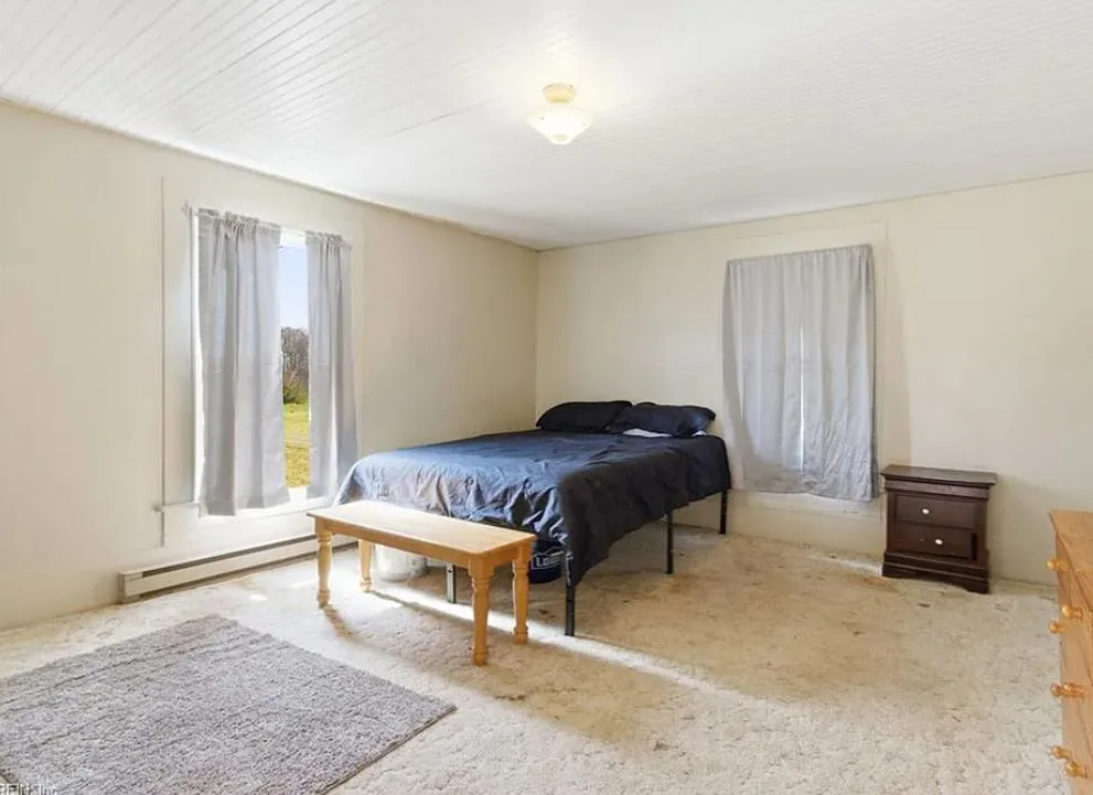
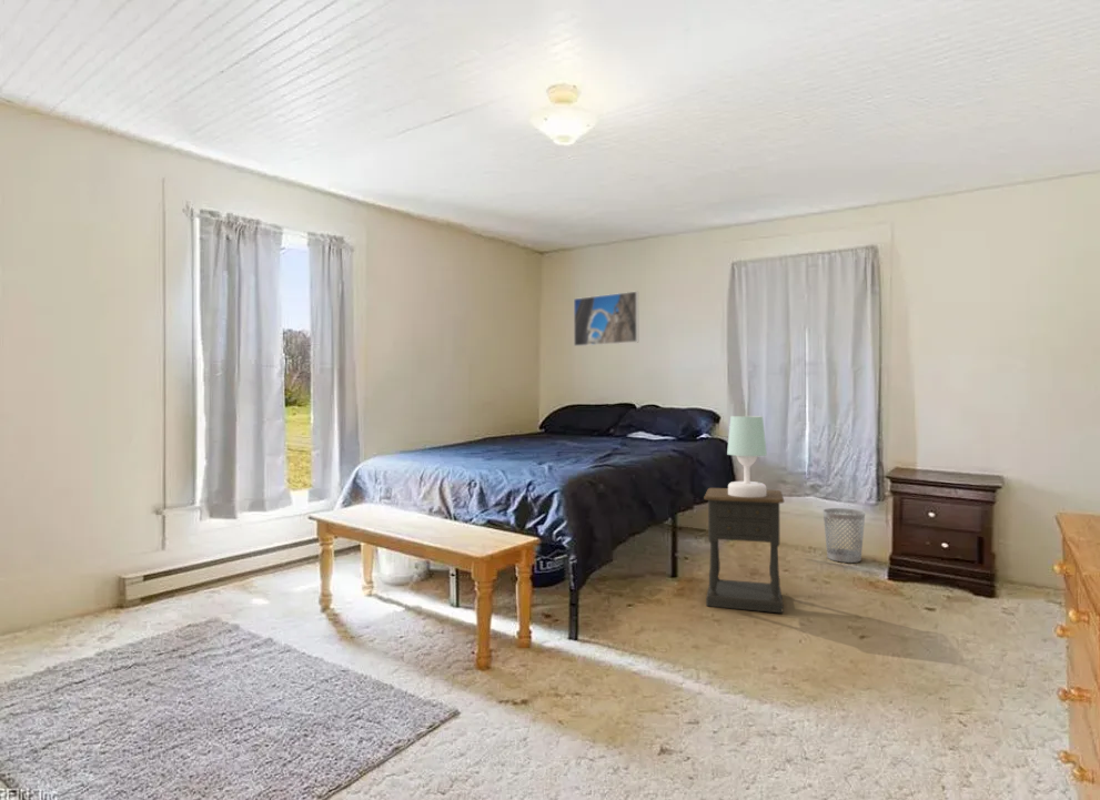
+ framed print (605, 320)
+ wastebasket (844, 534)
+ nightstand (746, 540)
+ table lamp (746, 455)
